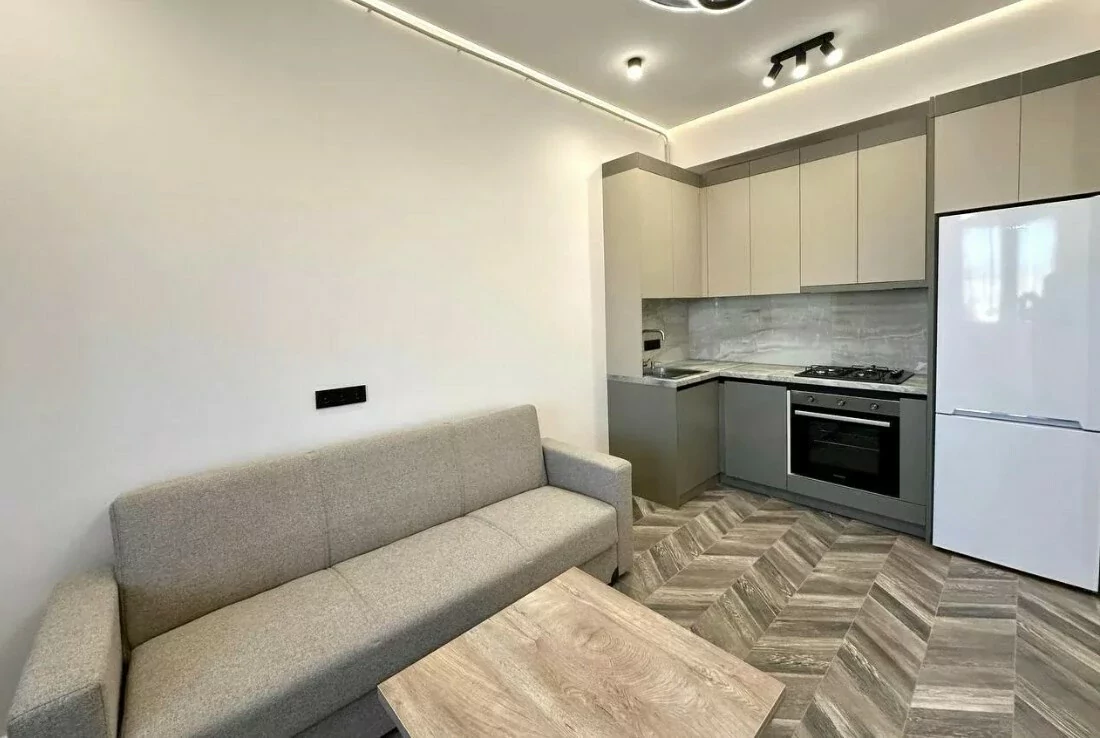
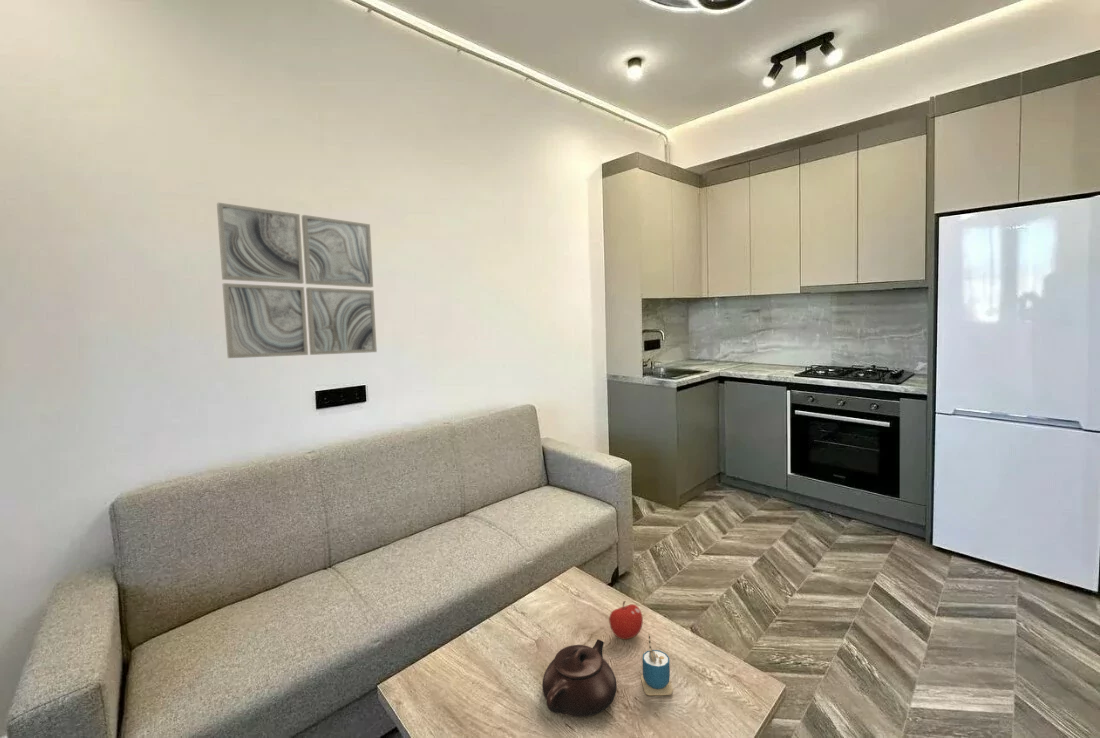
+ teapot (576, 674)
+ wall art (303, 287)
+ fruit (626, 619)
+ cup (656, 662)
